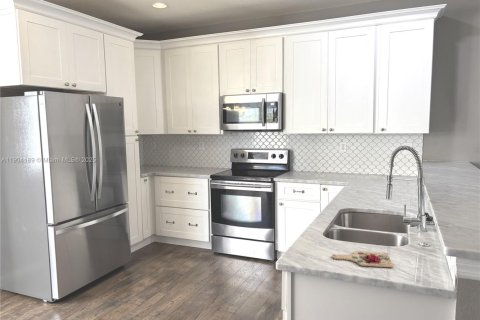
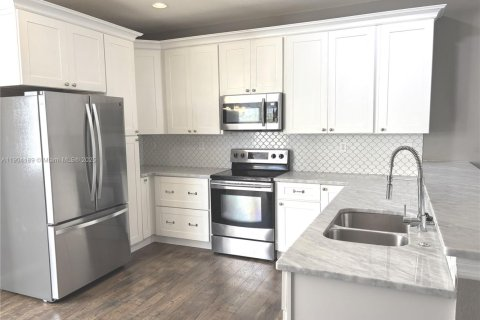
- cutting board (360, 255)
